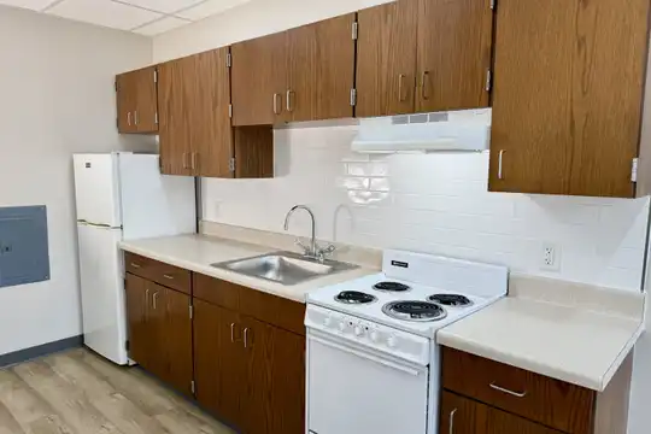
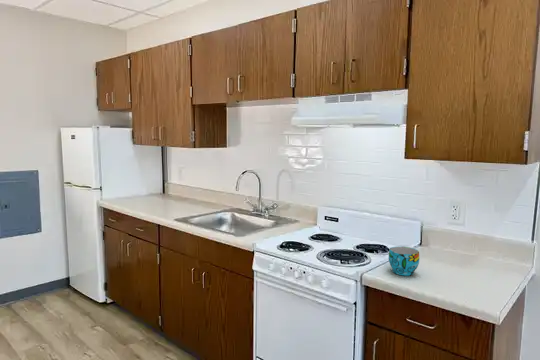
+ cup (402, 260)
